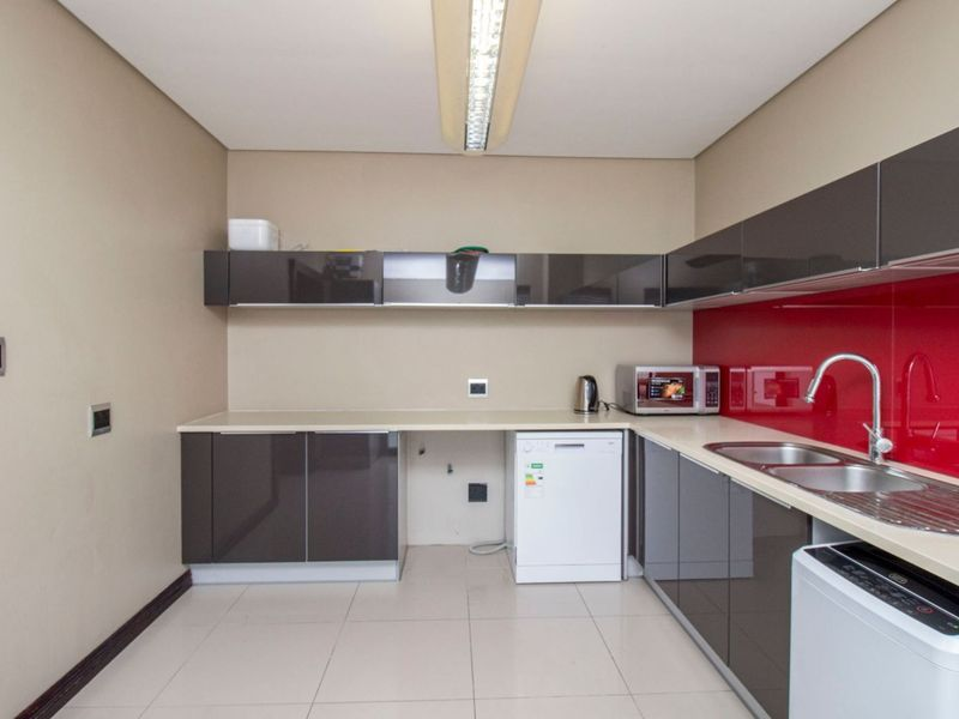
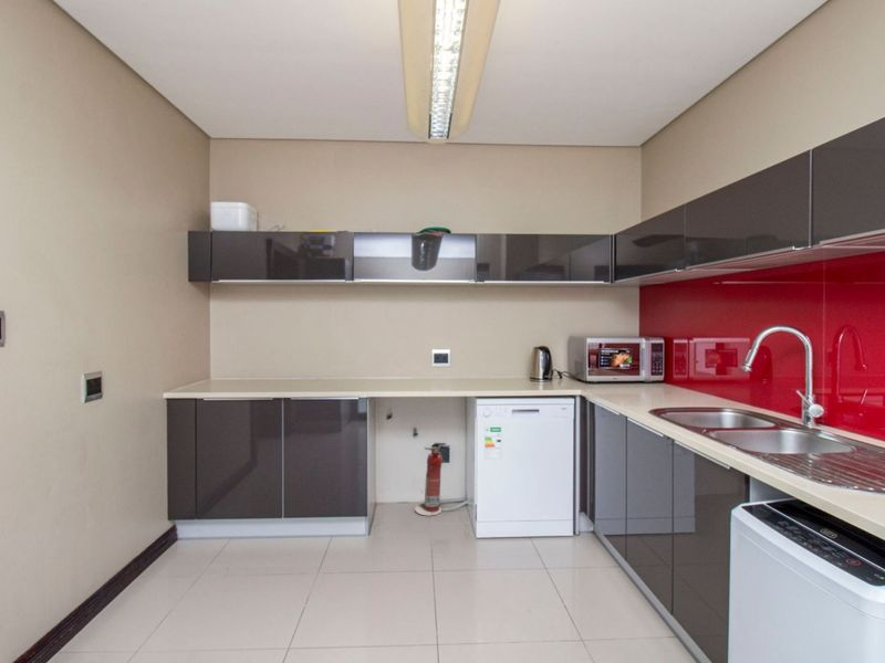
+ fire extinguisher (430, 476)
